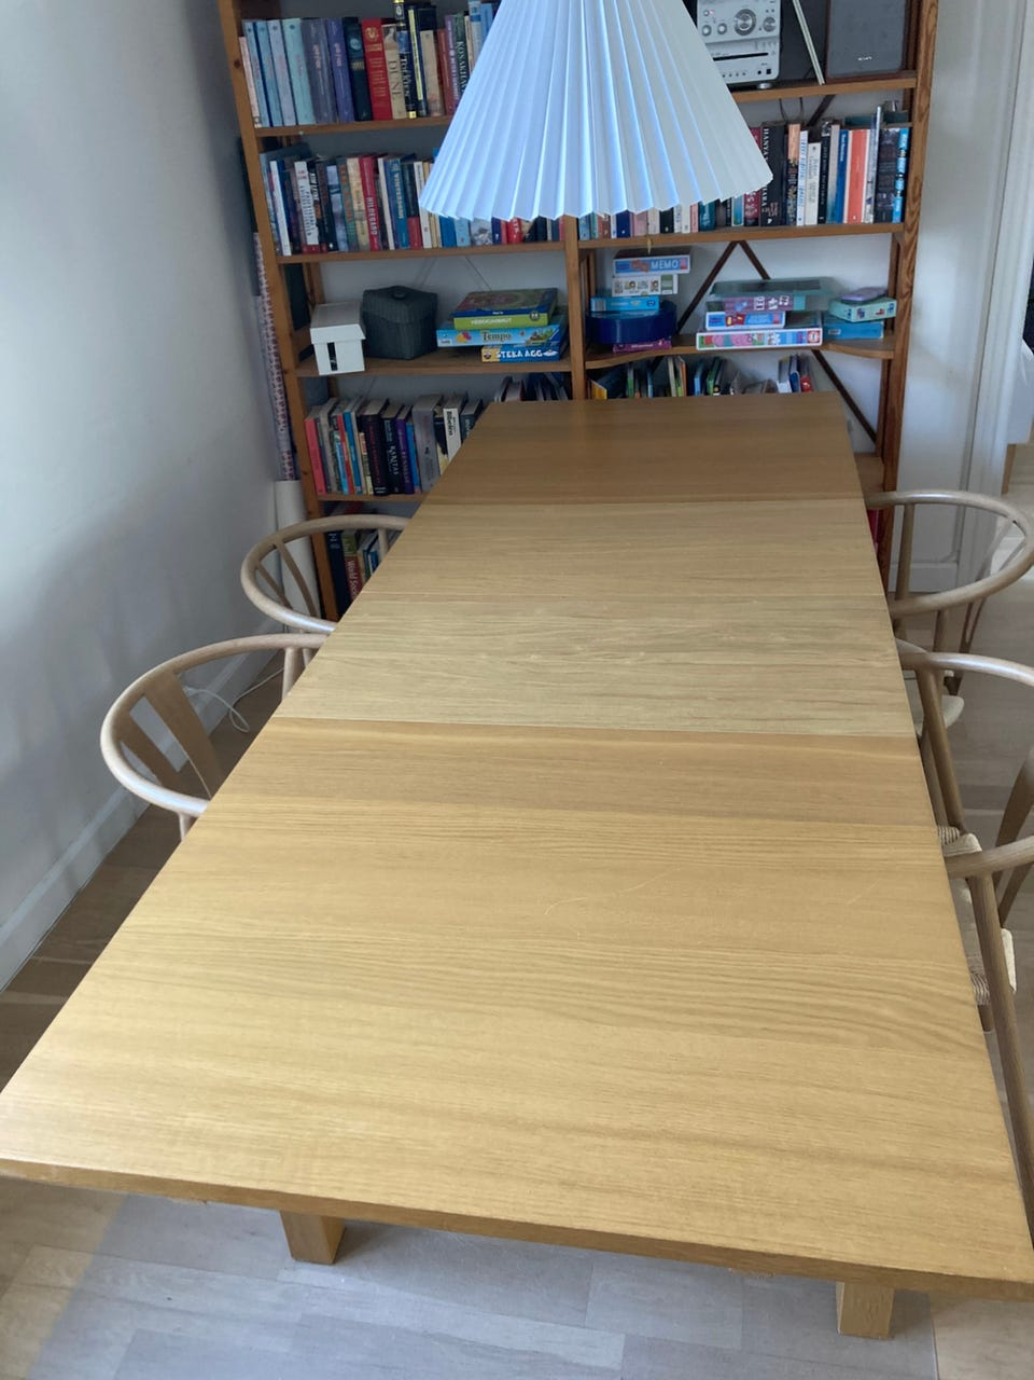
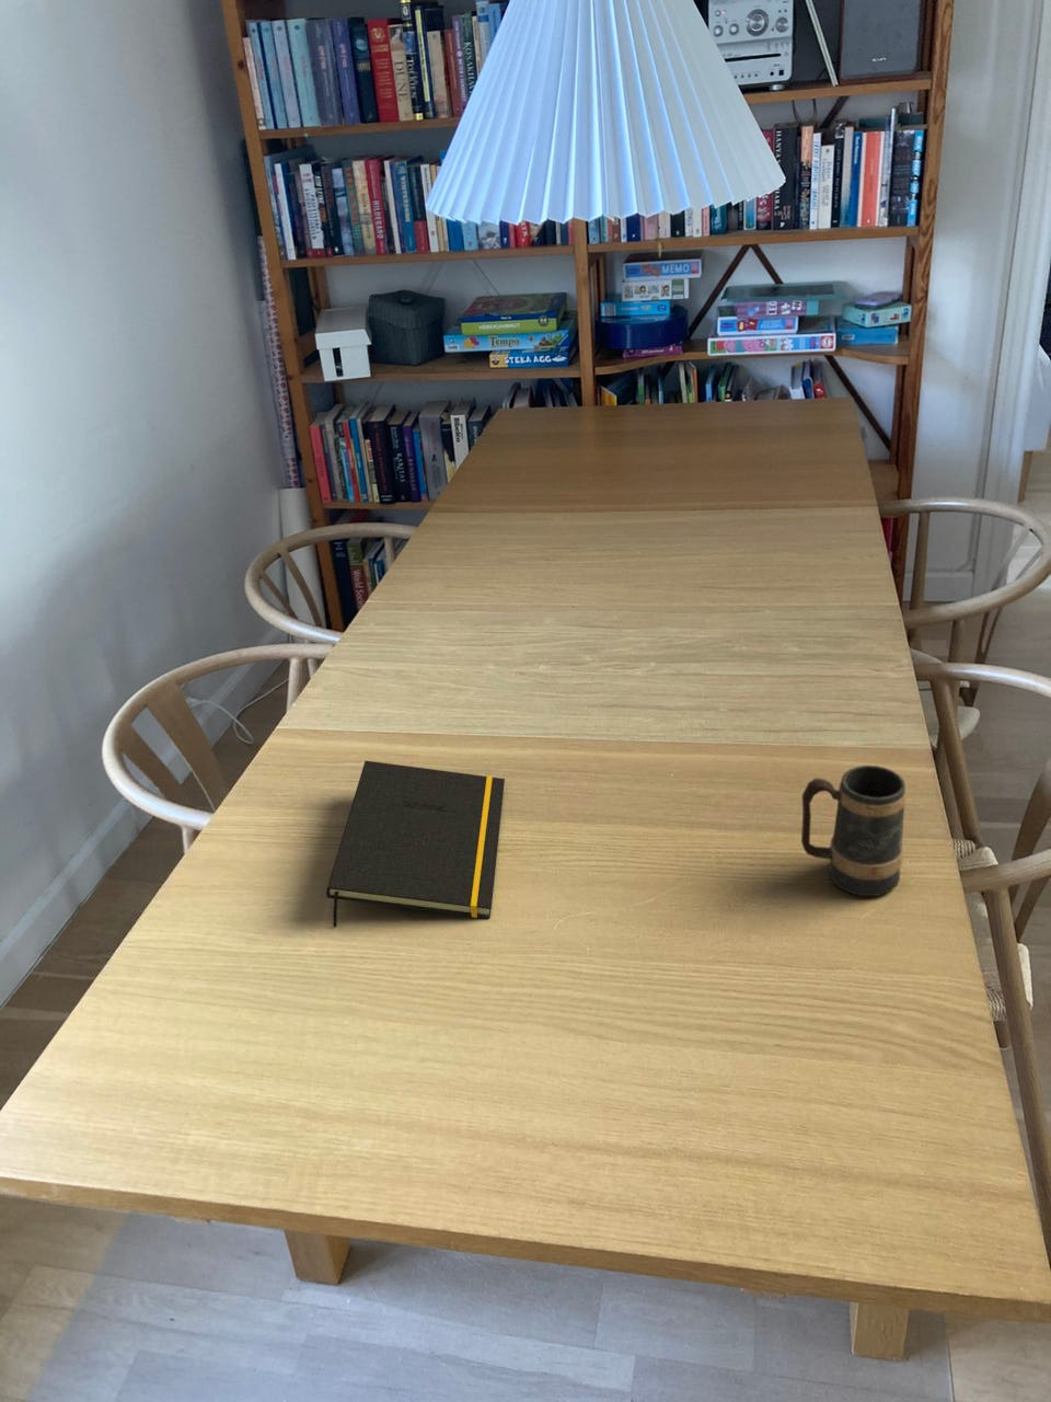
+ mug (852, 828)
+ notepad (423, 833)
